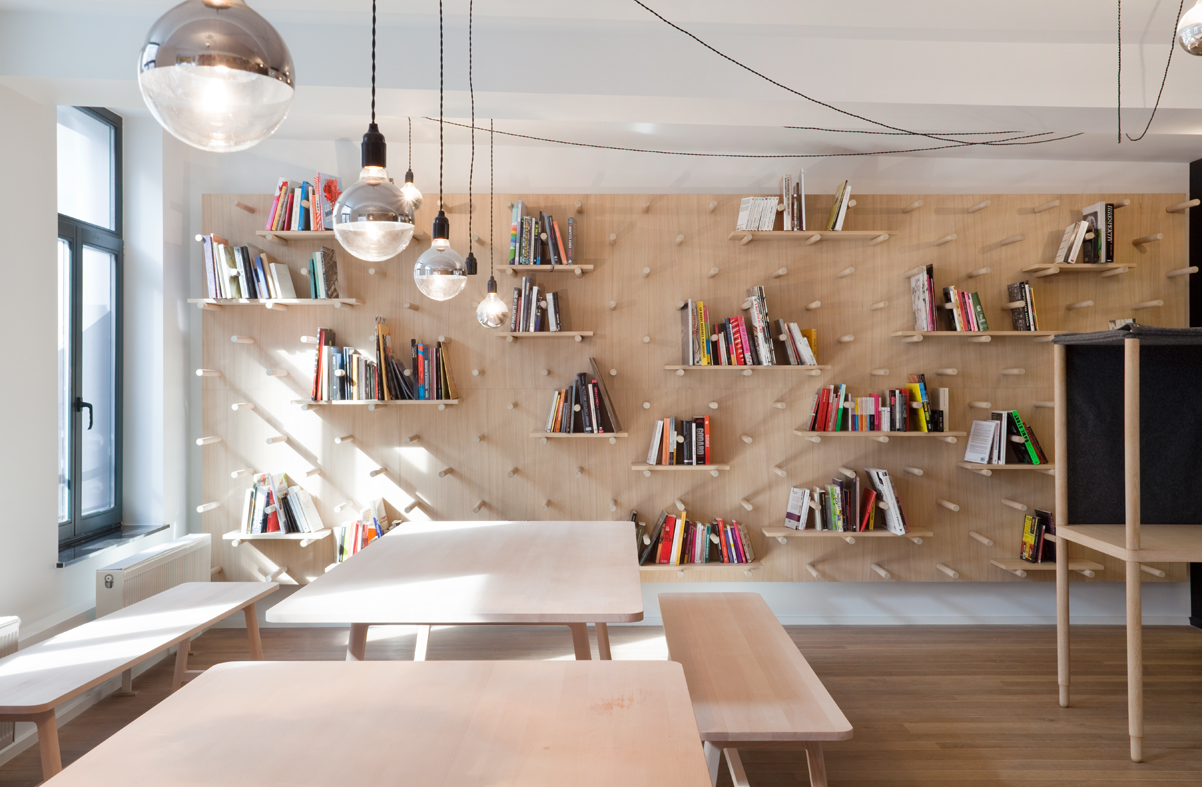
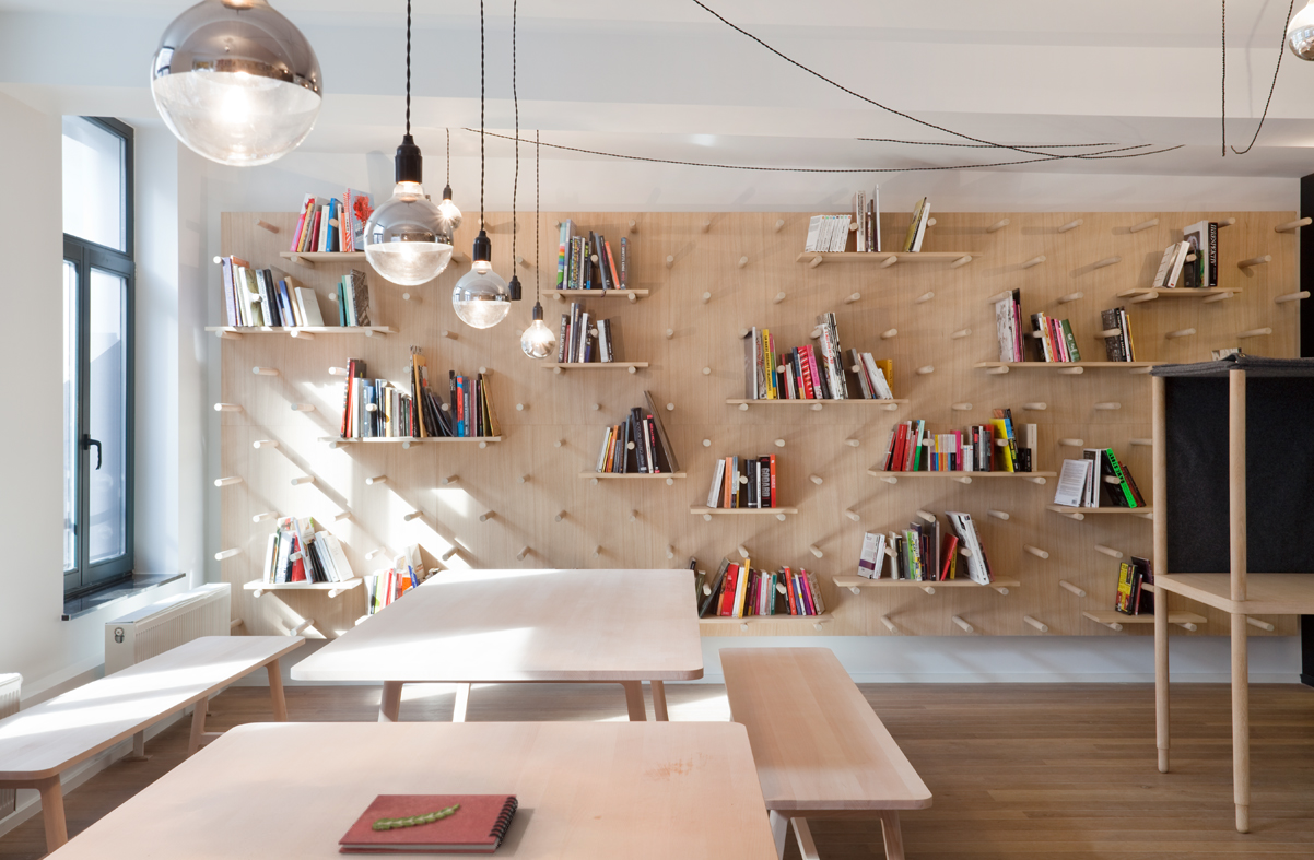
+ notebook (434, 821)
